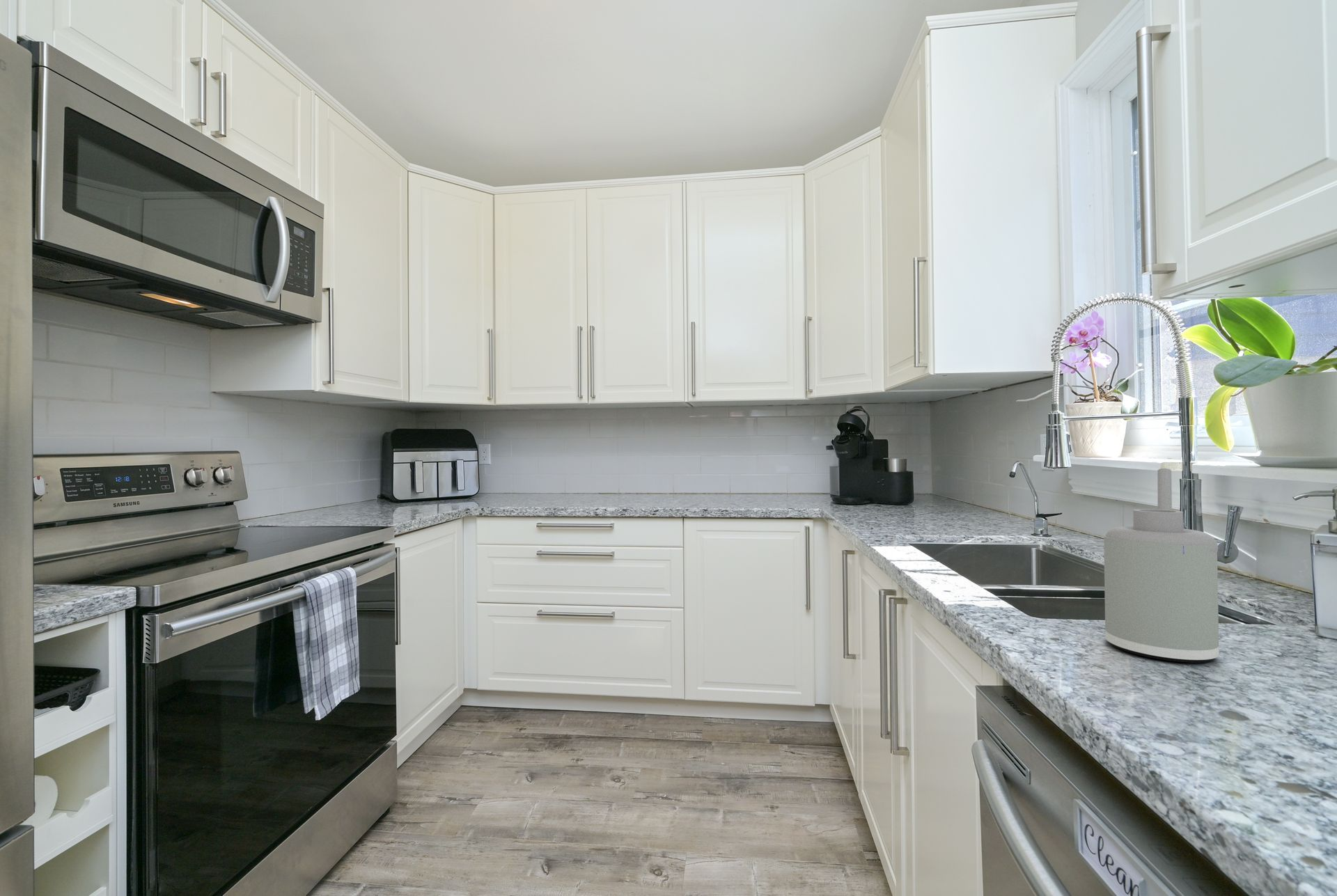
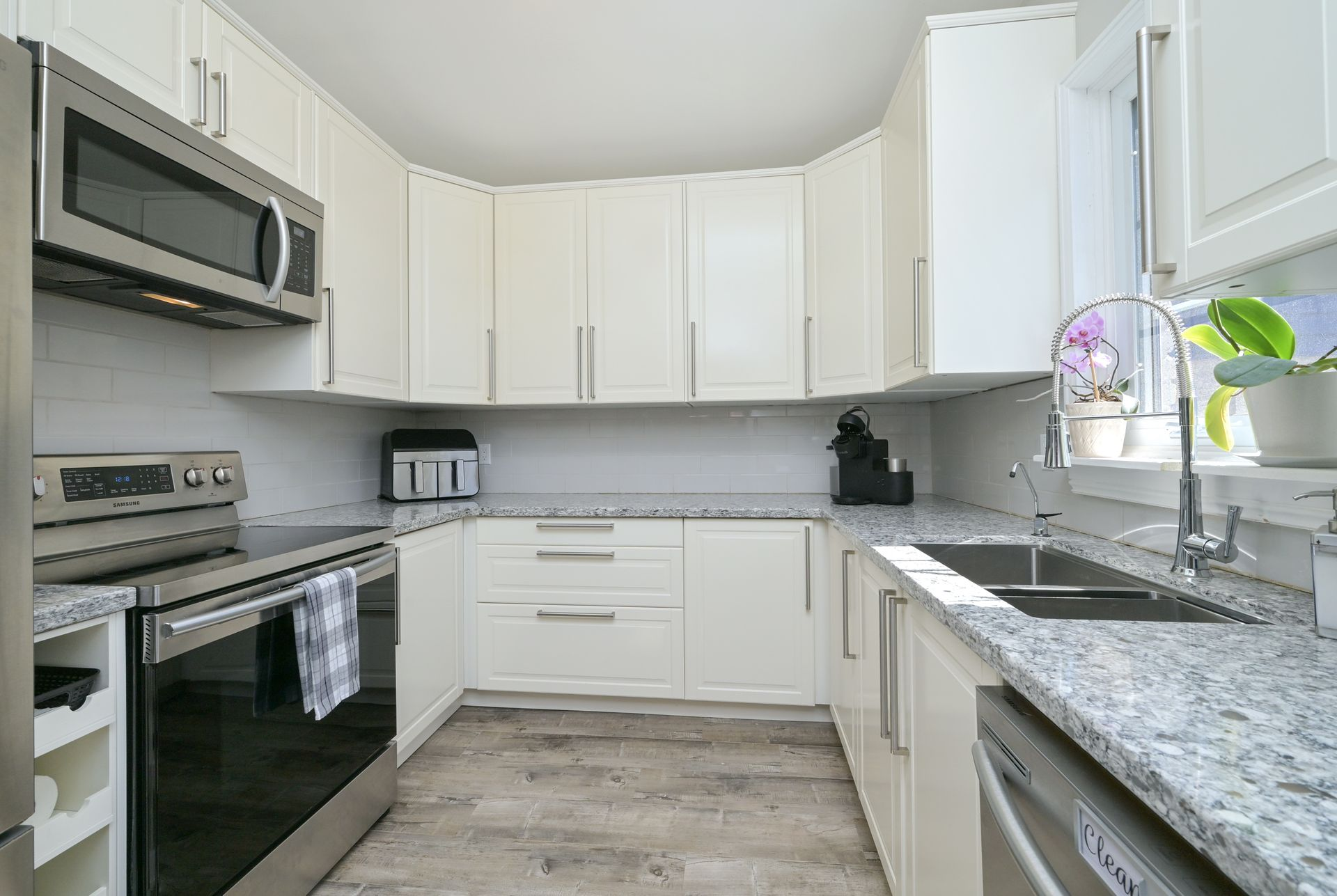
- soap dispenser (1159, 556)
